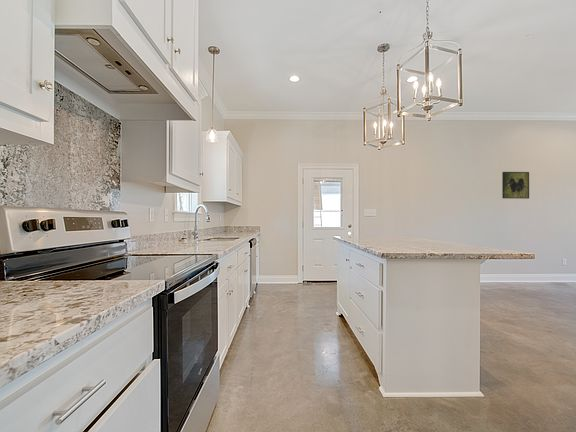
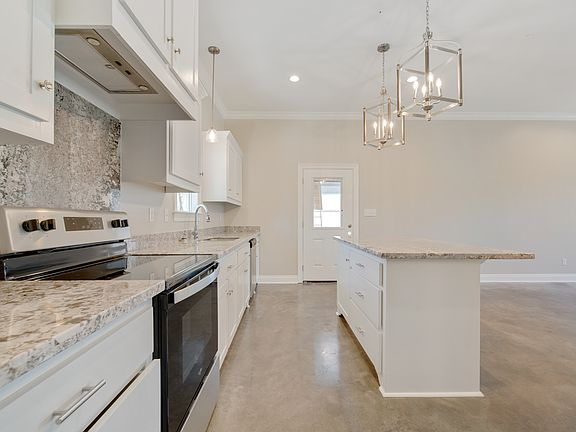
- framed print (515, 185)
